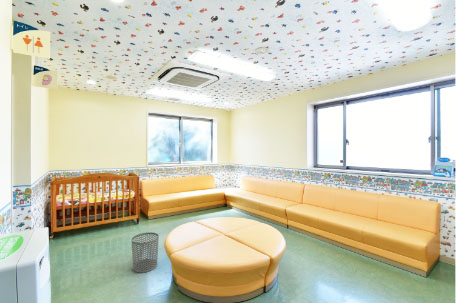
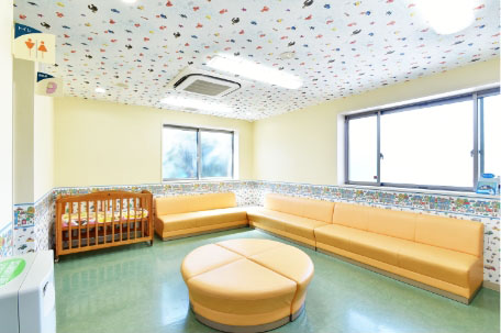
- waste bin (145, 251)
